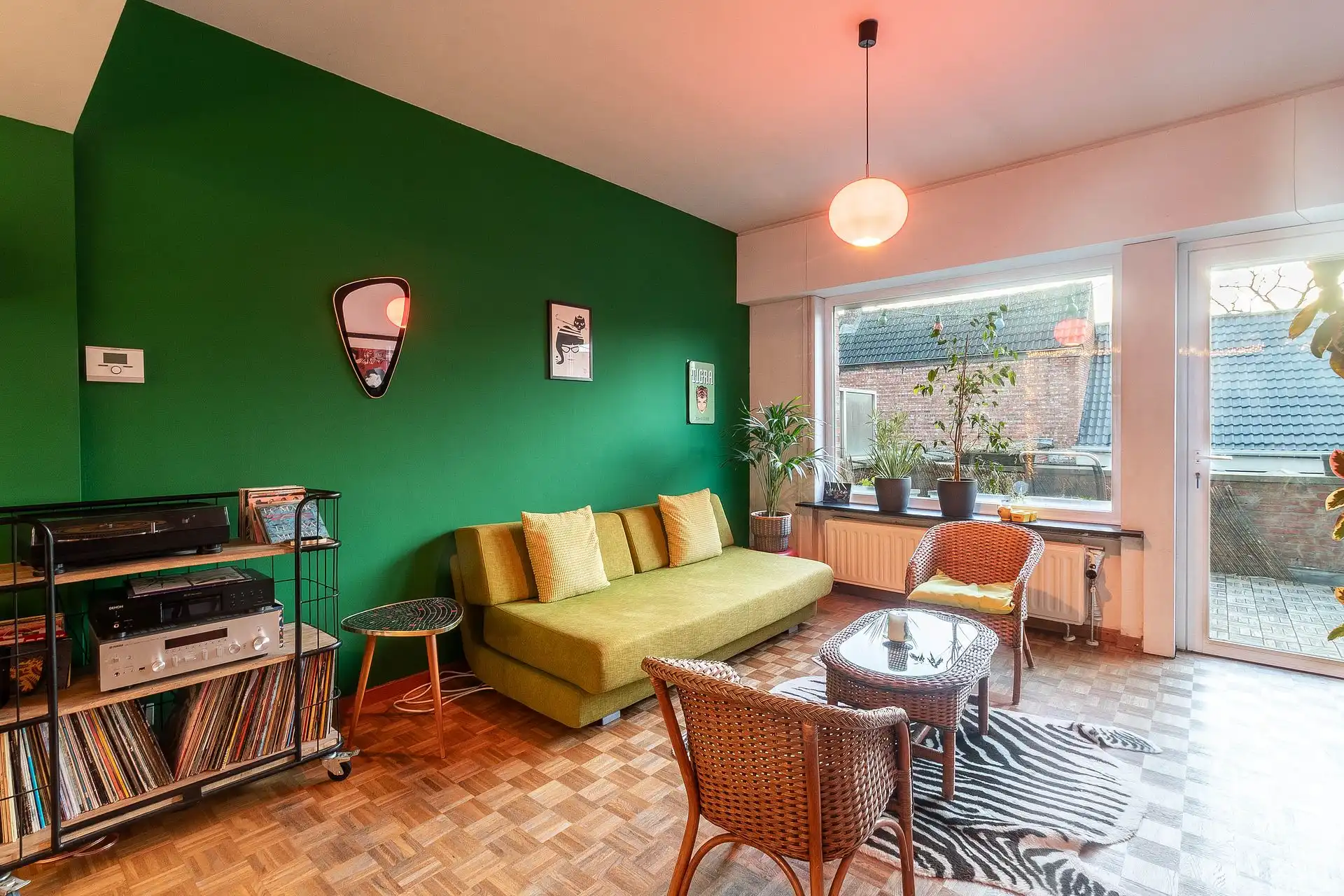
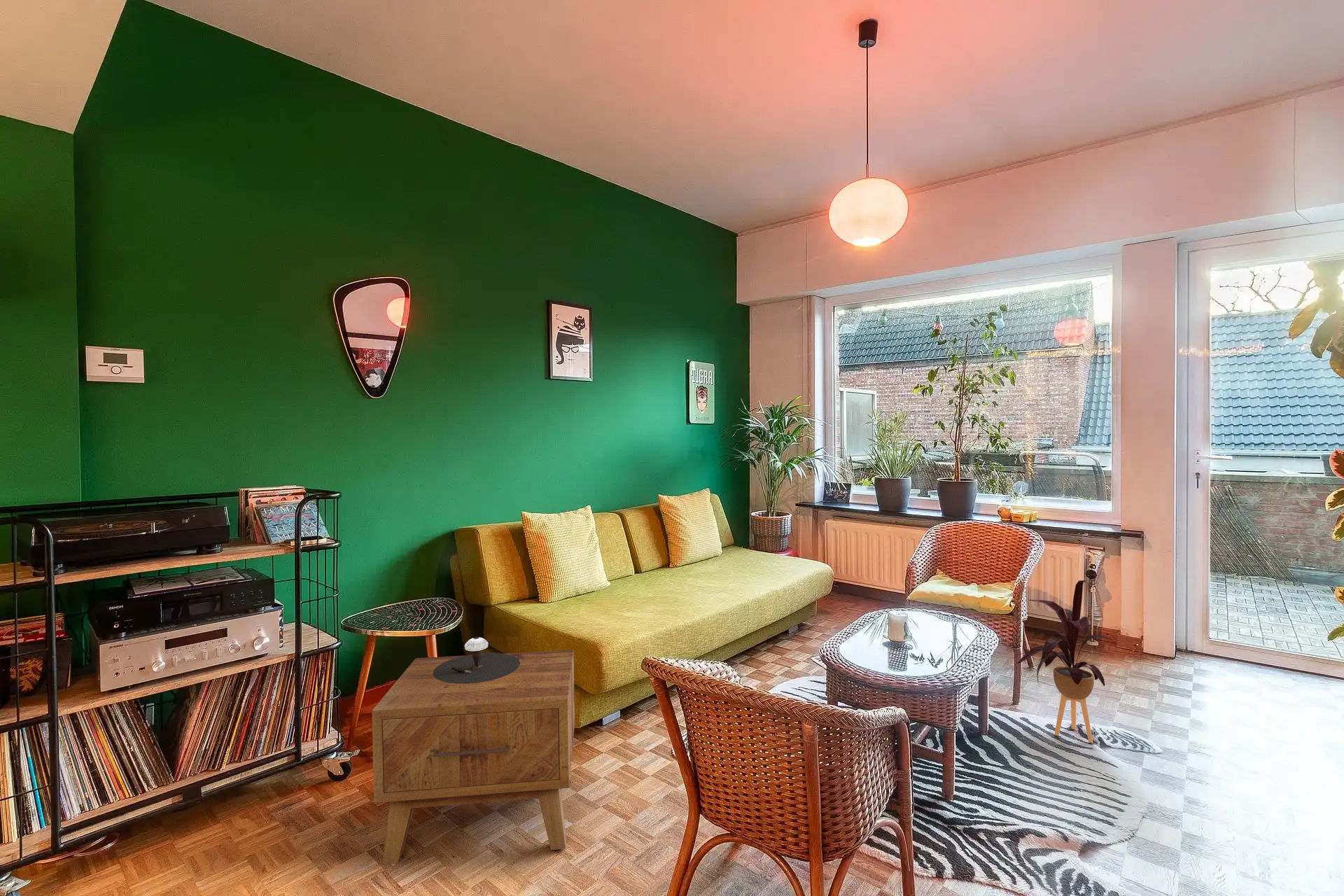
+ house plant (1063, 655)
+ table lamp (477, 651)
+ side table (485, 748)
